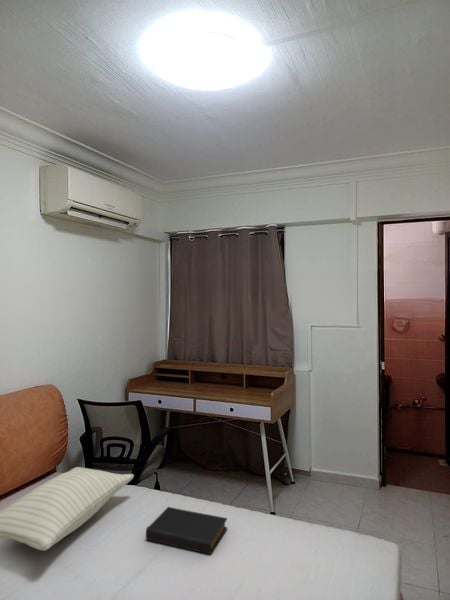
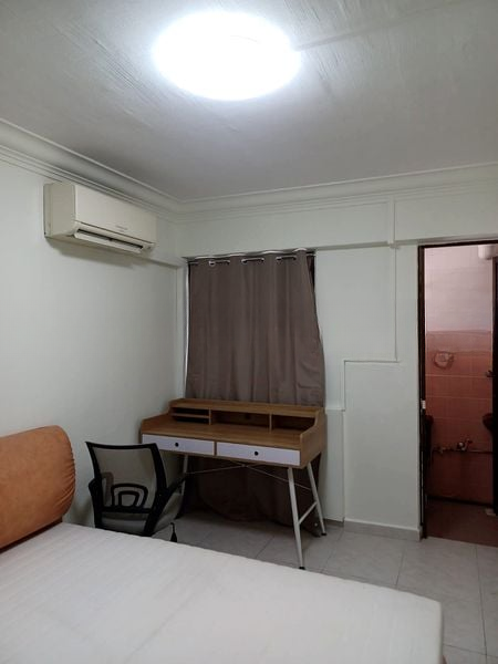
- book (187, 528)
- pillow (63, 502)
